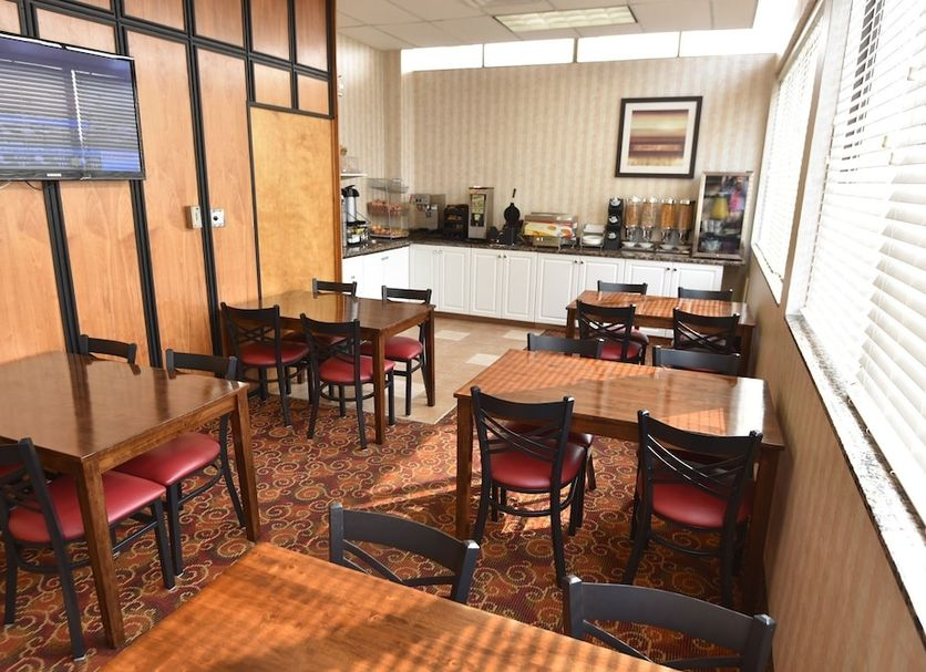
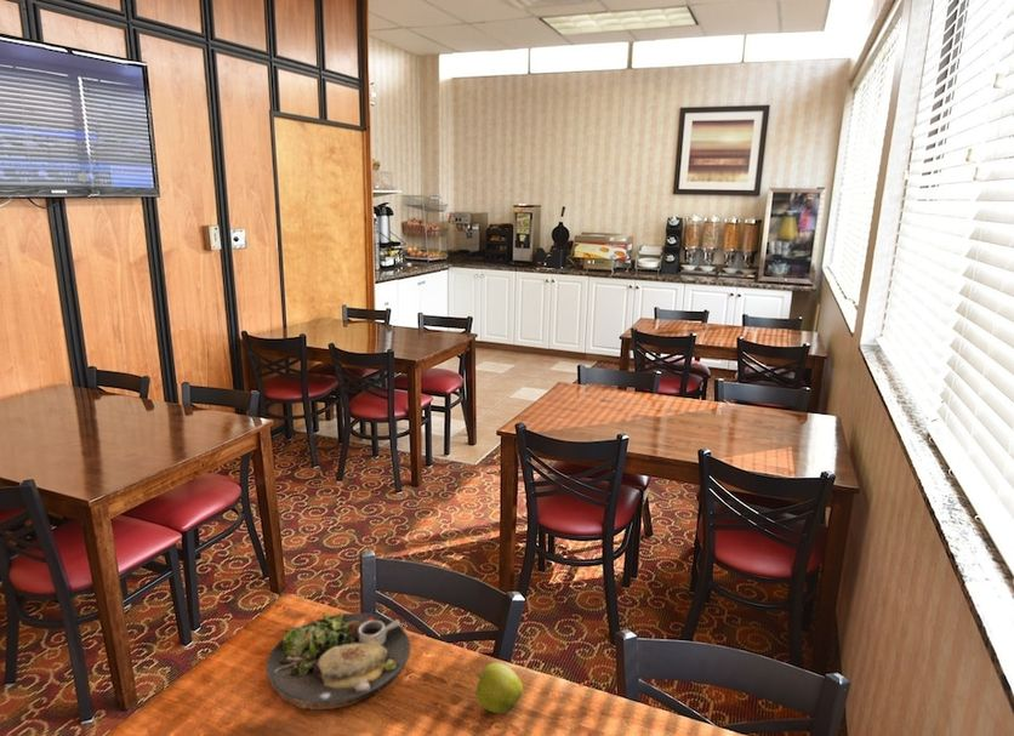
+ apple (497, 687)
+ dinner plate (338, 645)
